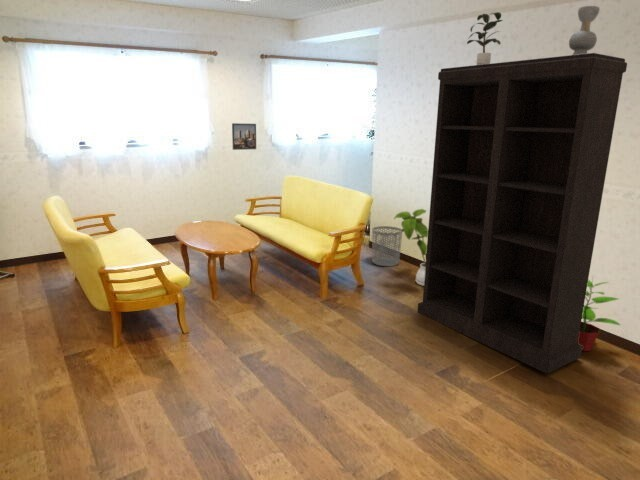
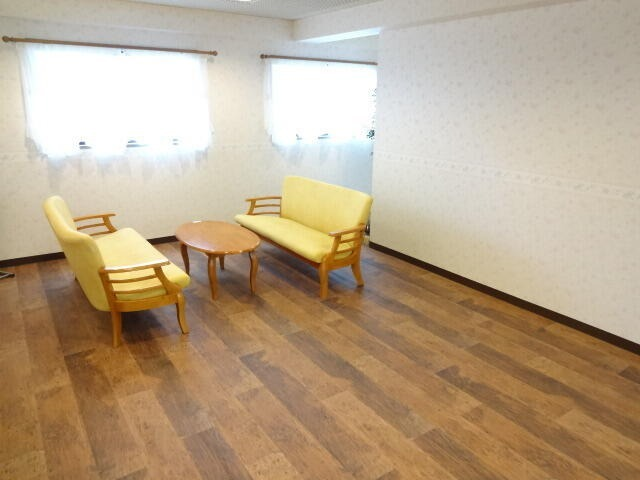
- waste bin (386, 245)
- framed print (244, 136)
- potted plant (481, 38)
- decorative vase (582, 34)
- house plant (423, 248)
- potted plant (588, 312)
- bookshelf (505, 208)
